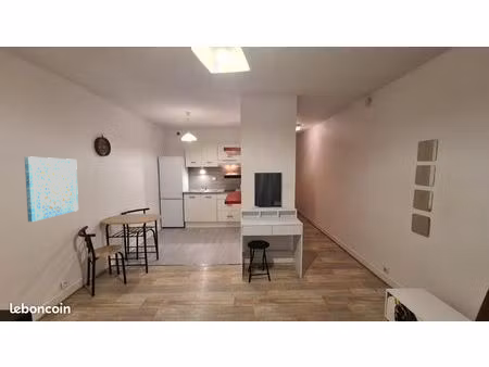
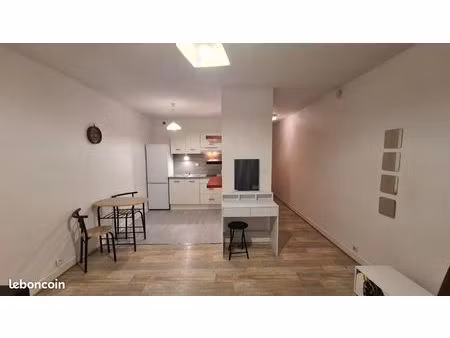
- wall art (54, 187)
